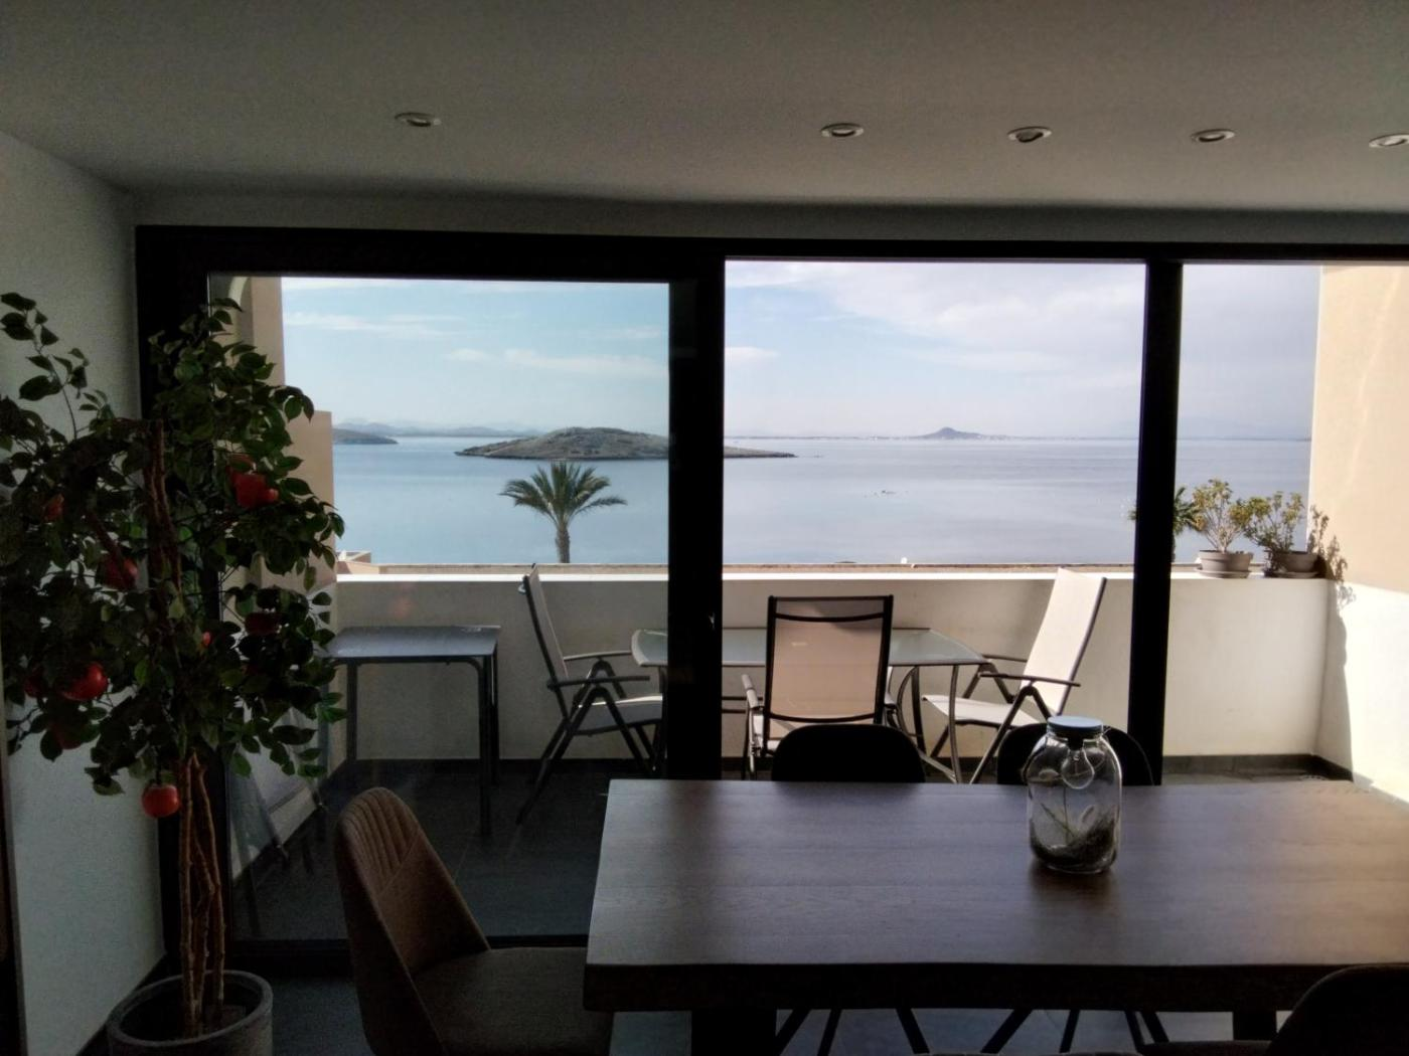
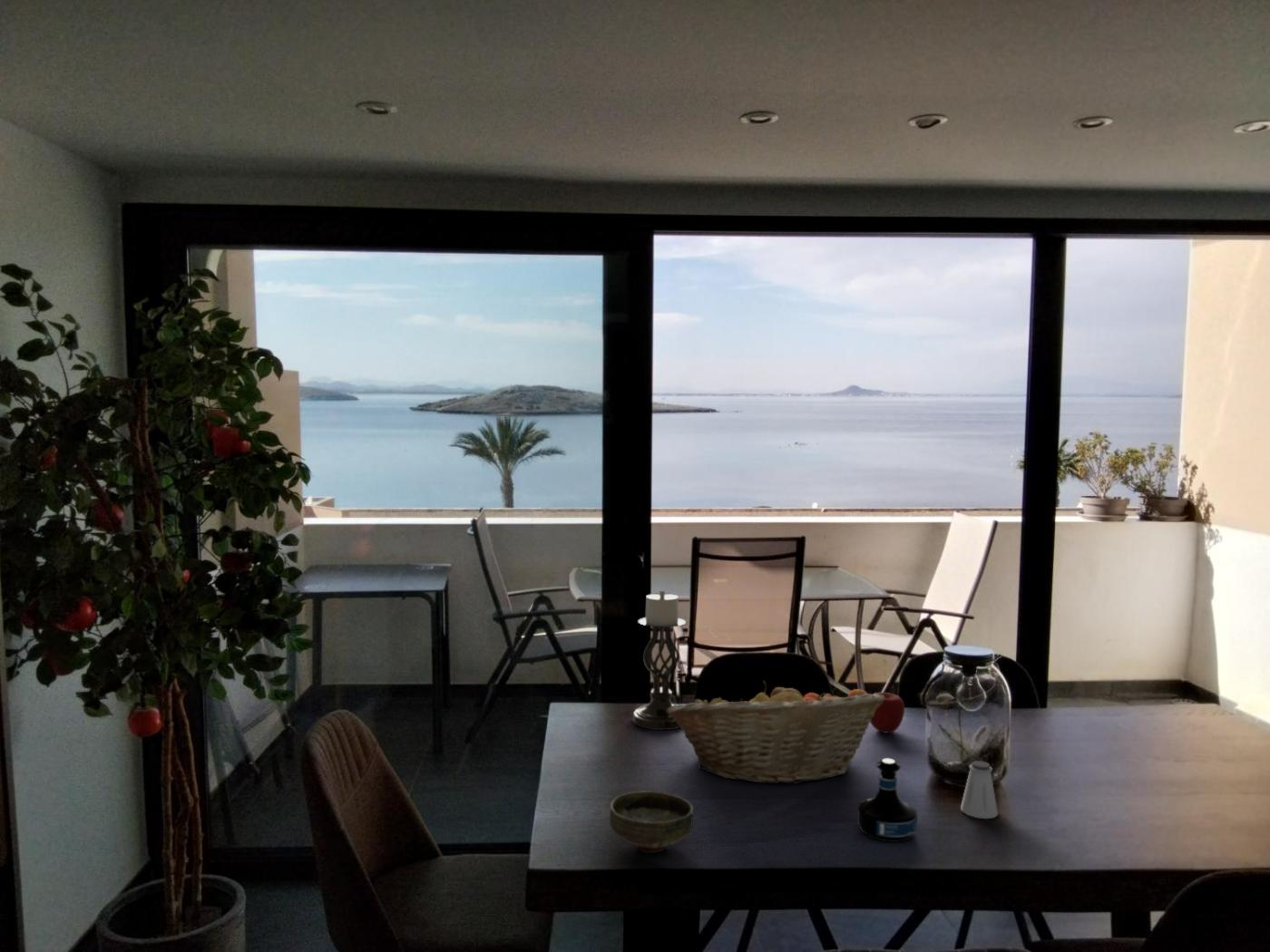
+ tequila bottle (887, 795)
+ apple (885, 712)
+ candle holder (661, 656)
+ saltshaker (980, 787)
+ fruit basket (775, 721)
+ bowl (650, 825)
